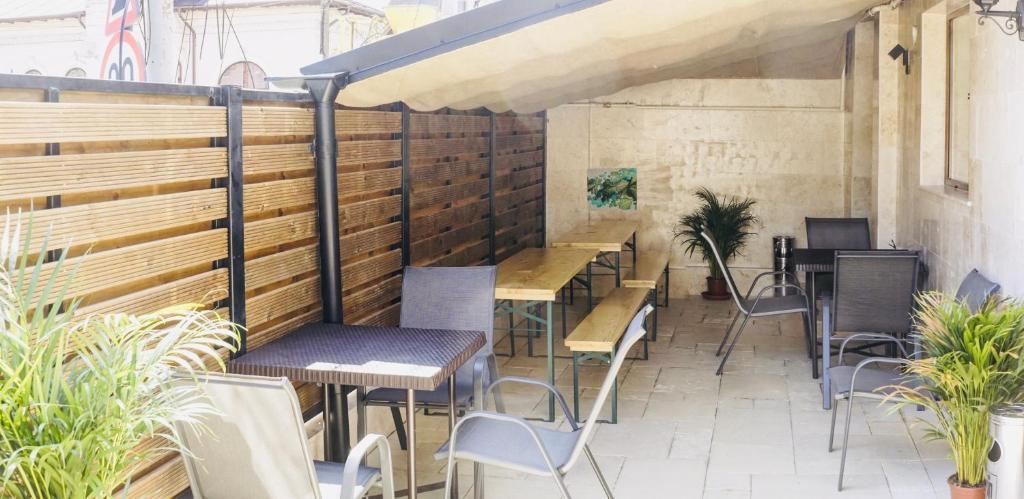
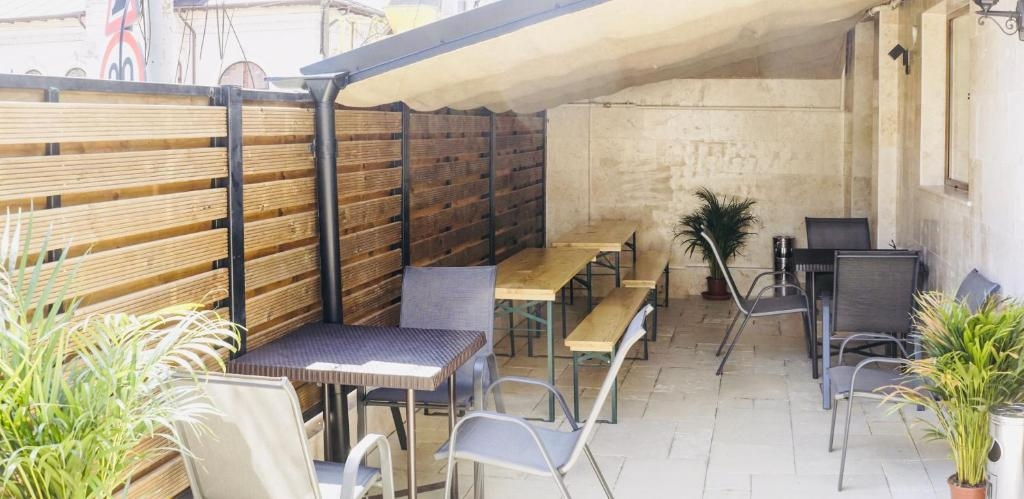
- wall art (612, 189)
